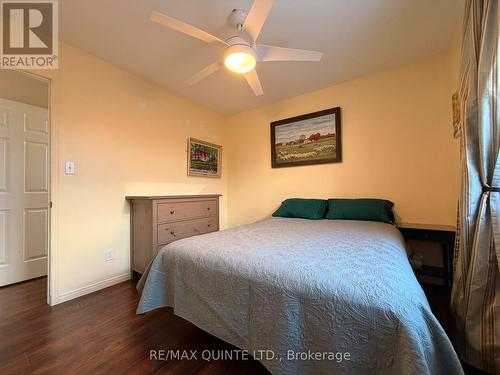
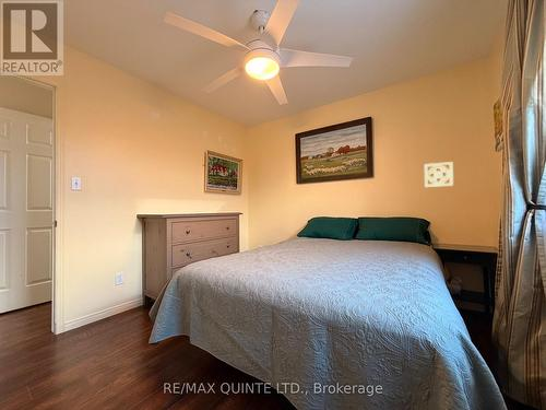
+ wall ornament (438, 175)
